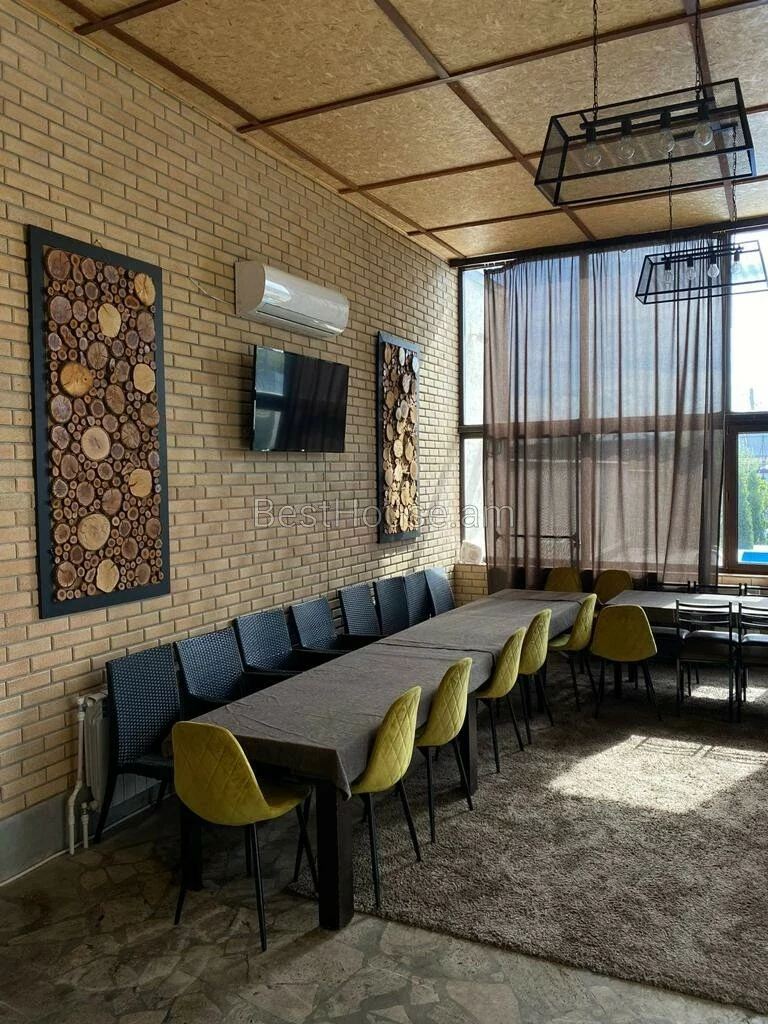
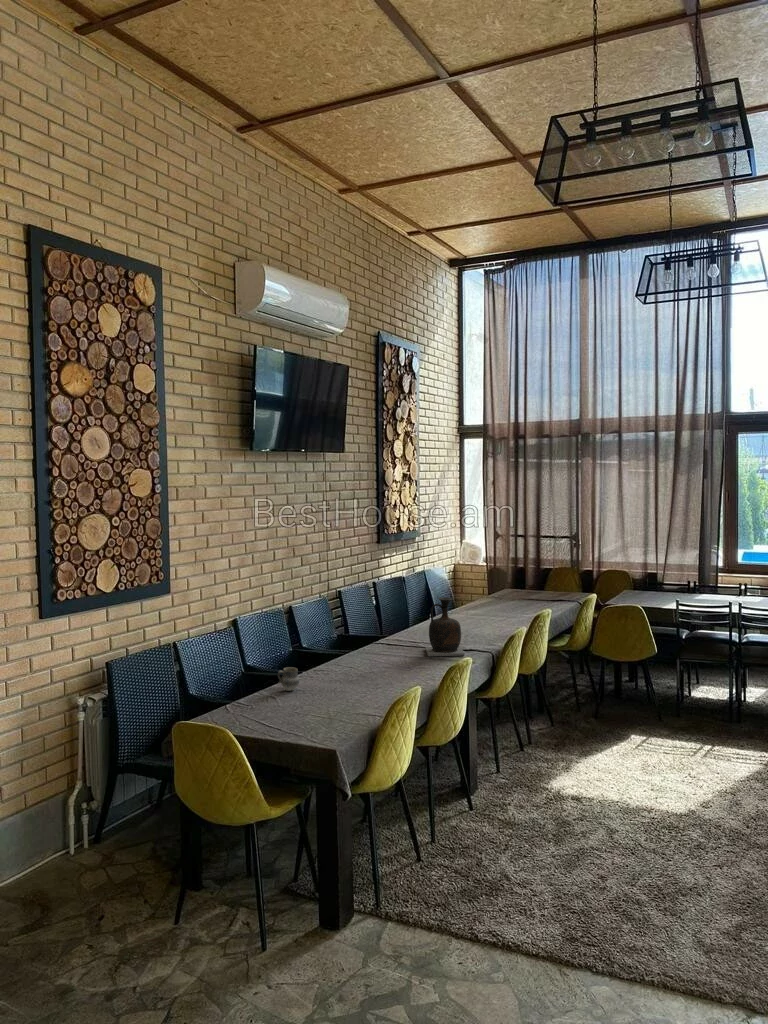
+ cup (288, 679)
+ vase (444, 625)
